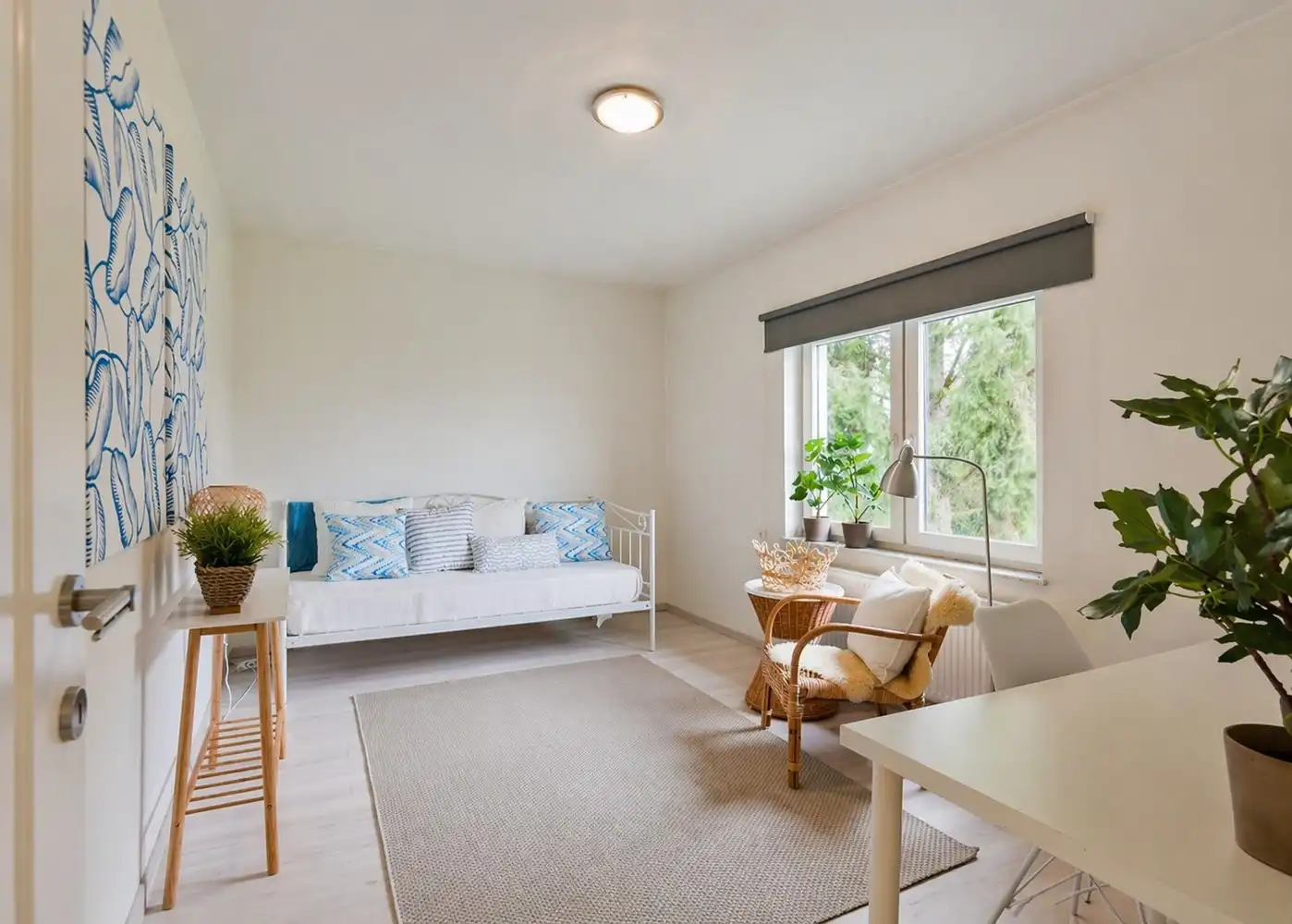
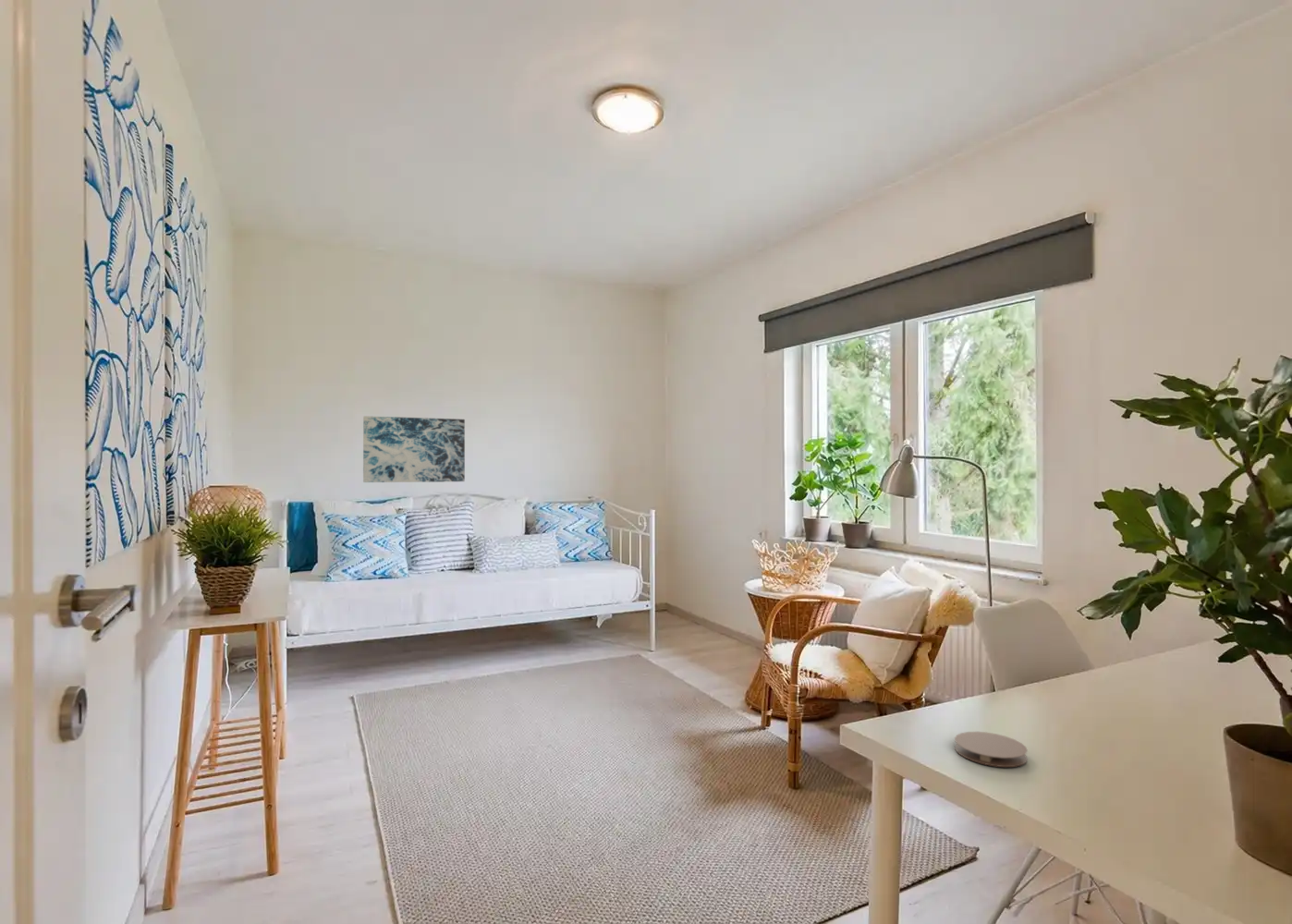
+ wall art (415, 449)
+ coaster (990, 748)
